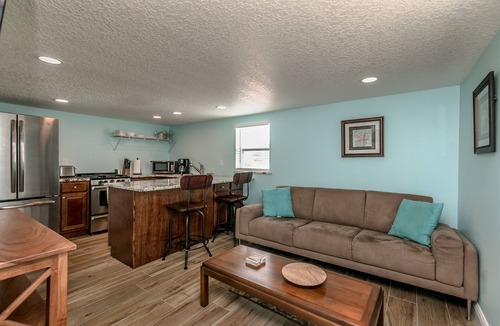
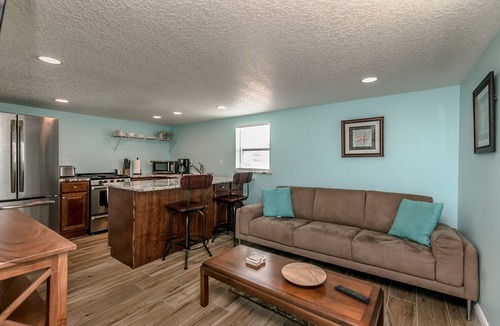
+ remote control (351, 293)
